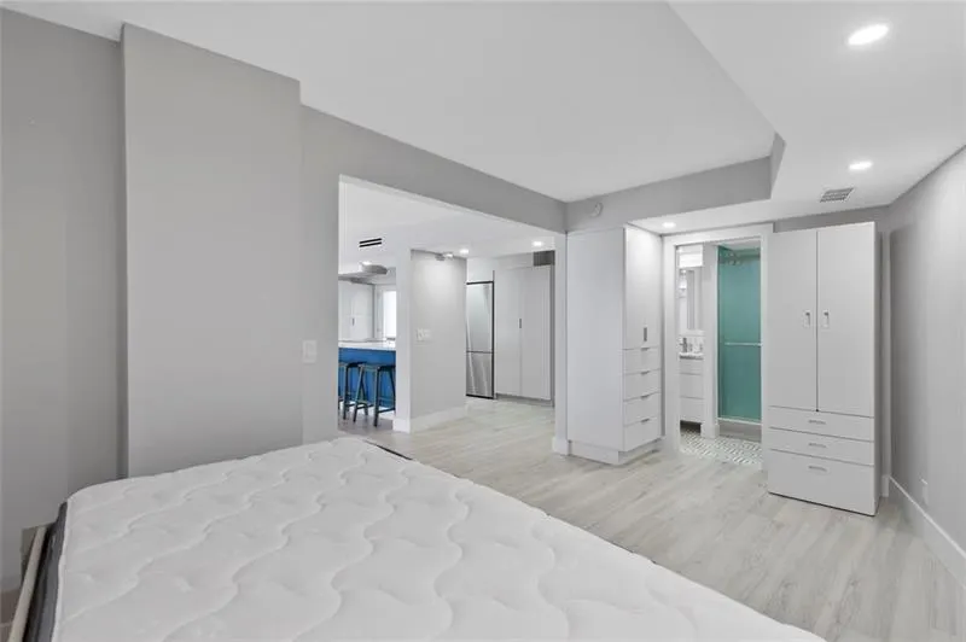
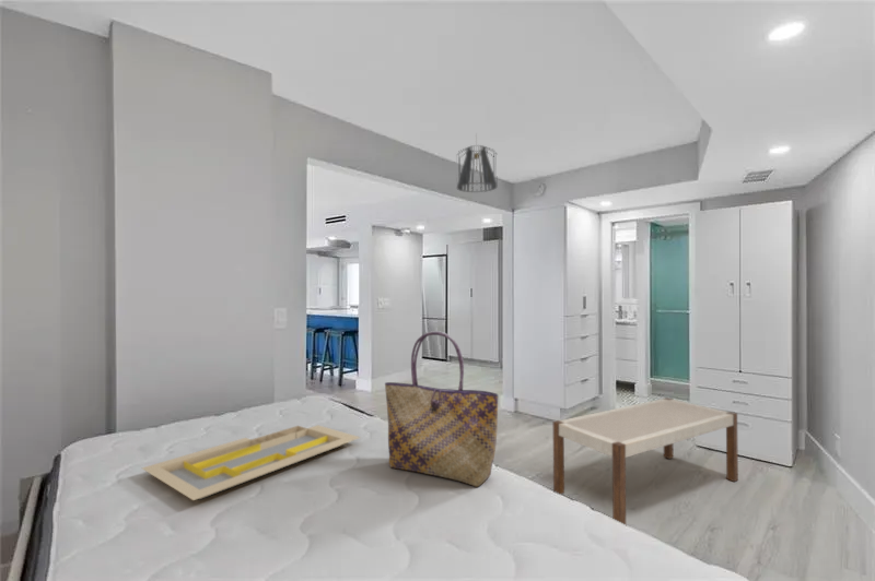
+ serving tray (260, 454)
+ tote bag (436, 401)
+ bench (648, 450)
+ pendant light (476, 161)
